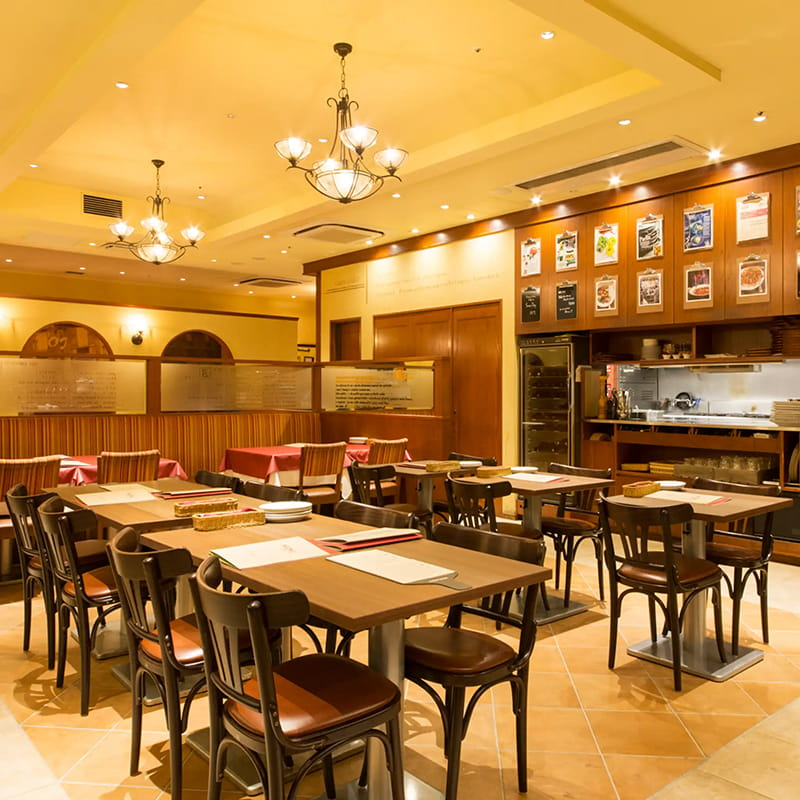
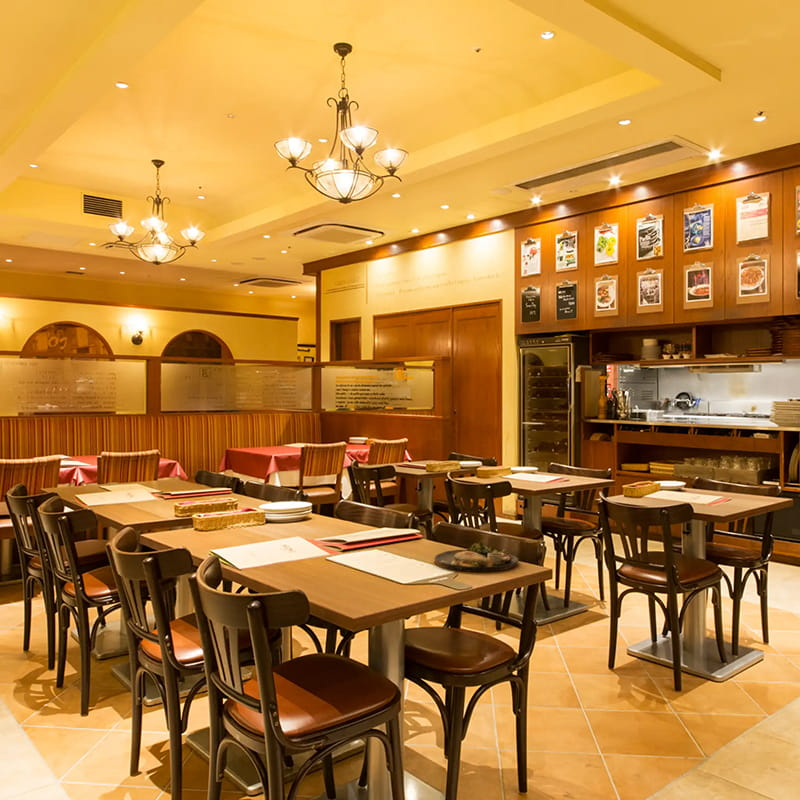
+ dinner plate (476, 553)
